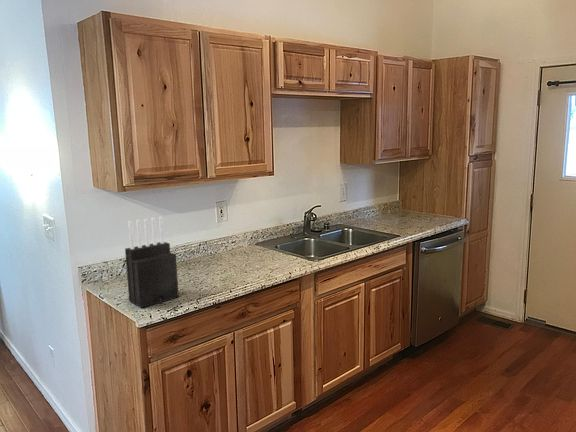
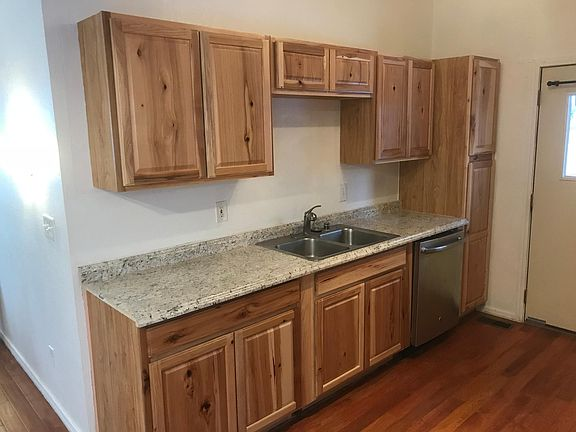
- knife block (152, 260)
